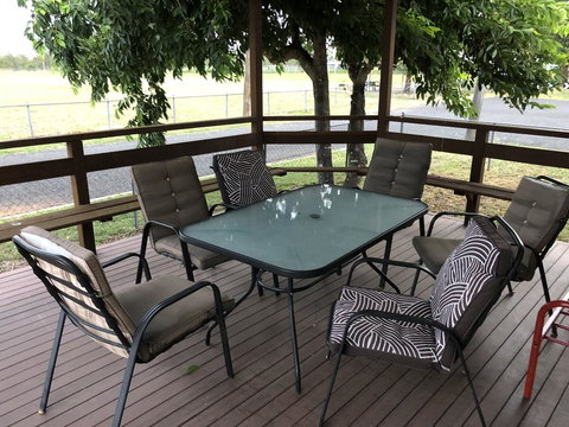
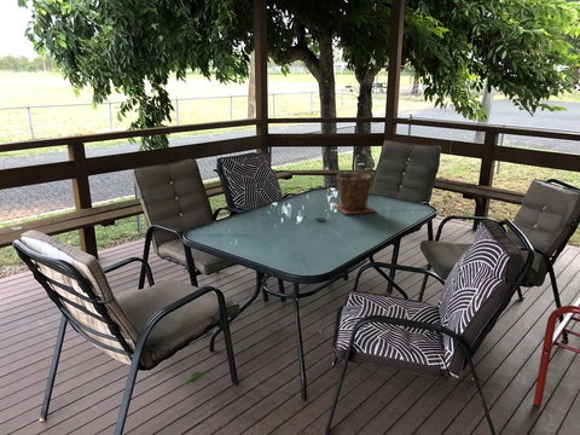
+ plant pot (354, 191)
